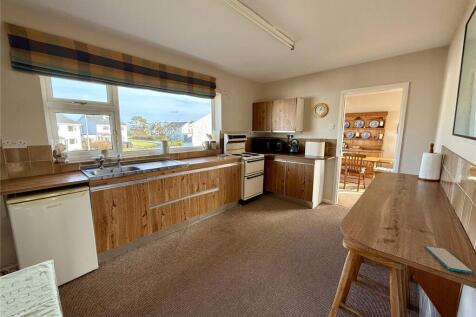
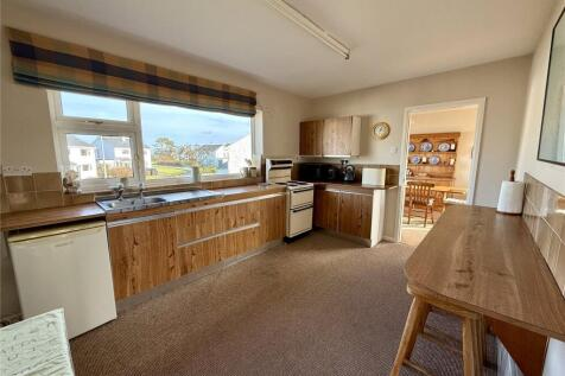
- smartphone (446, 258)
